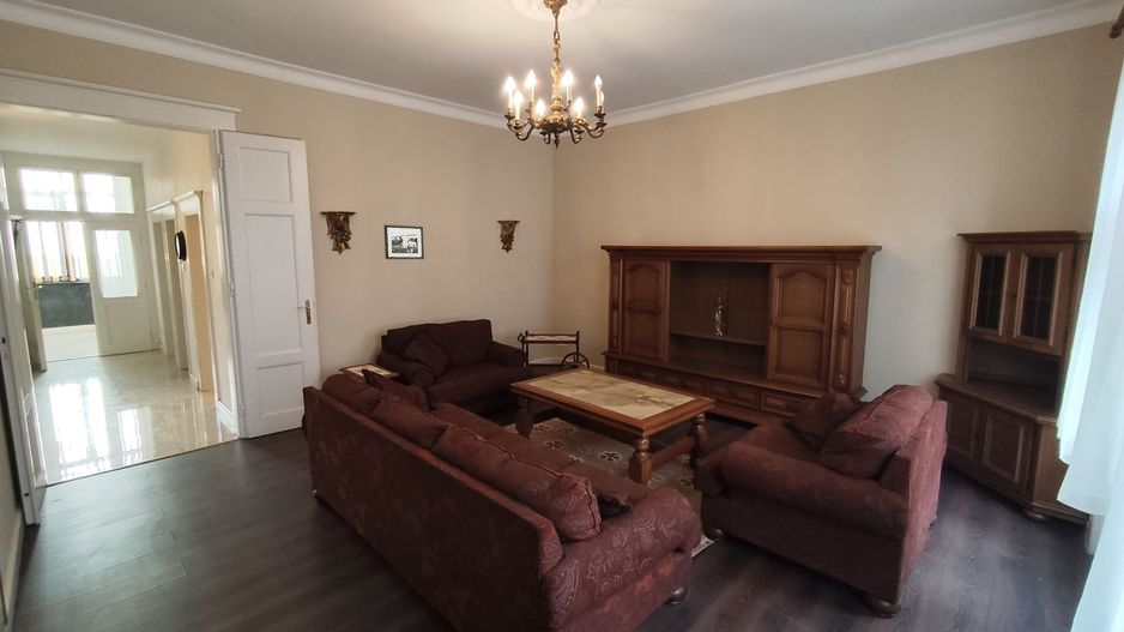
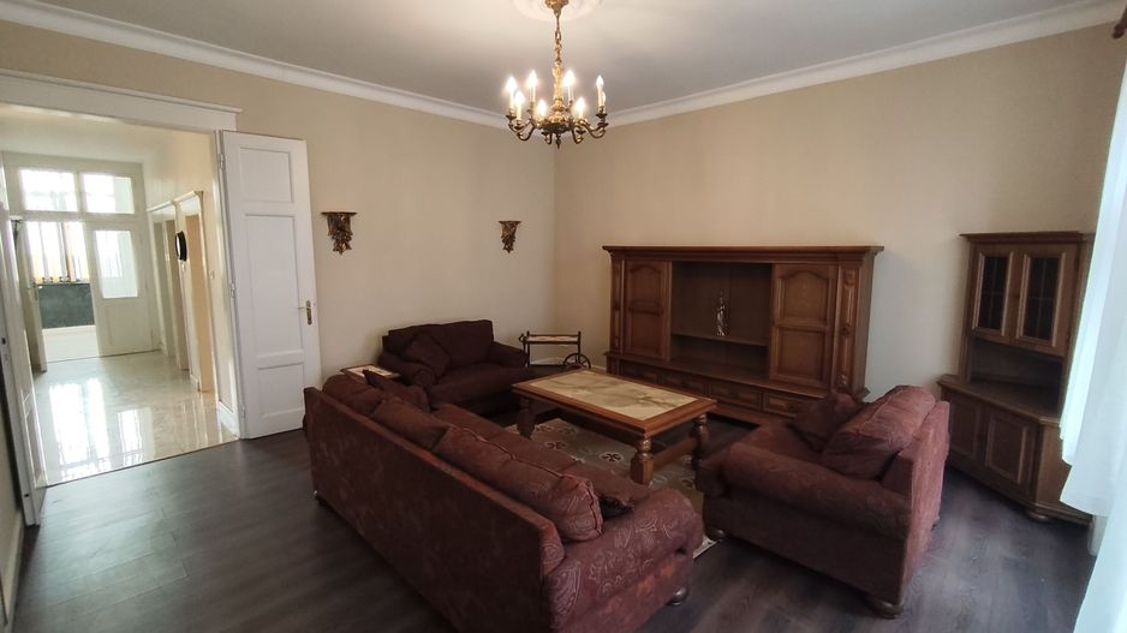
- picture frame (404, 242)
